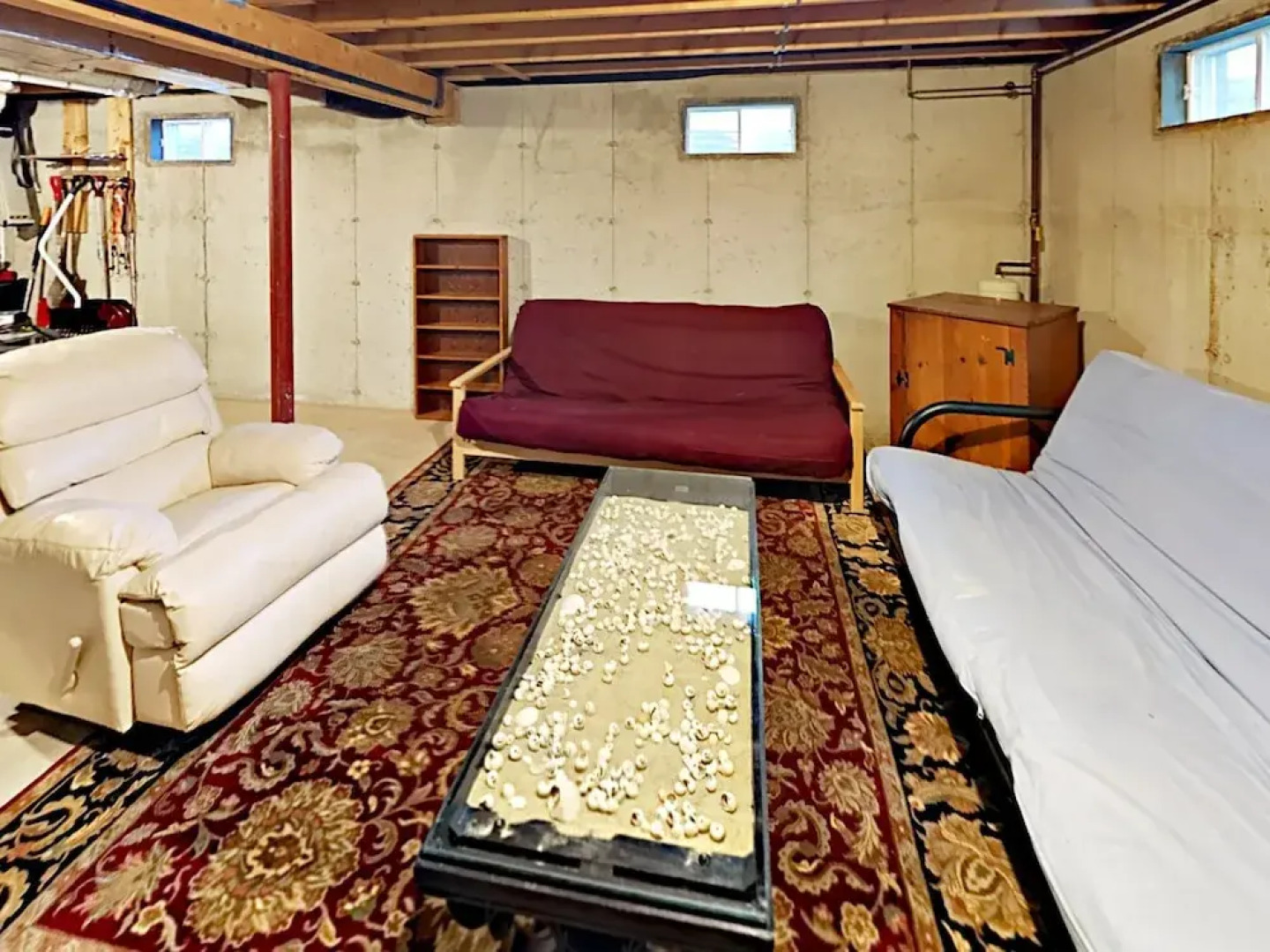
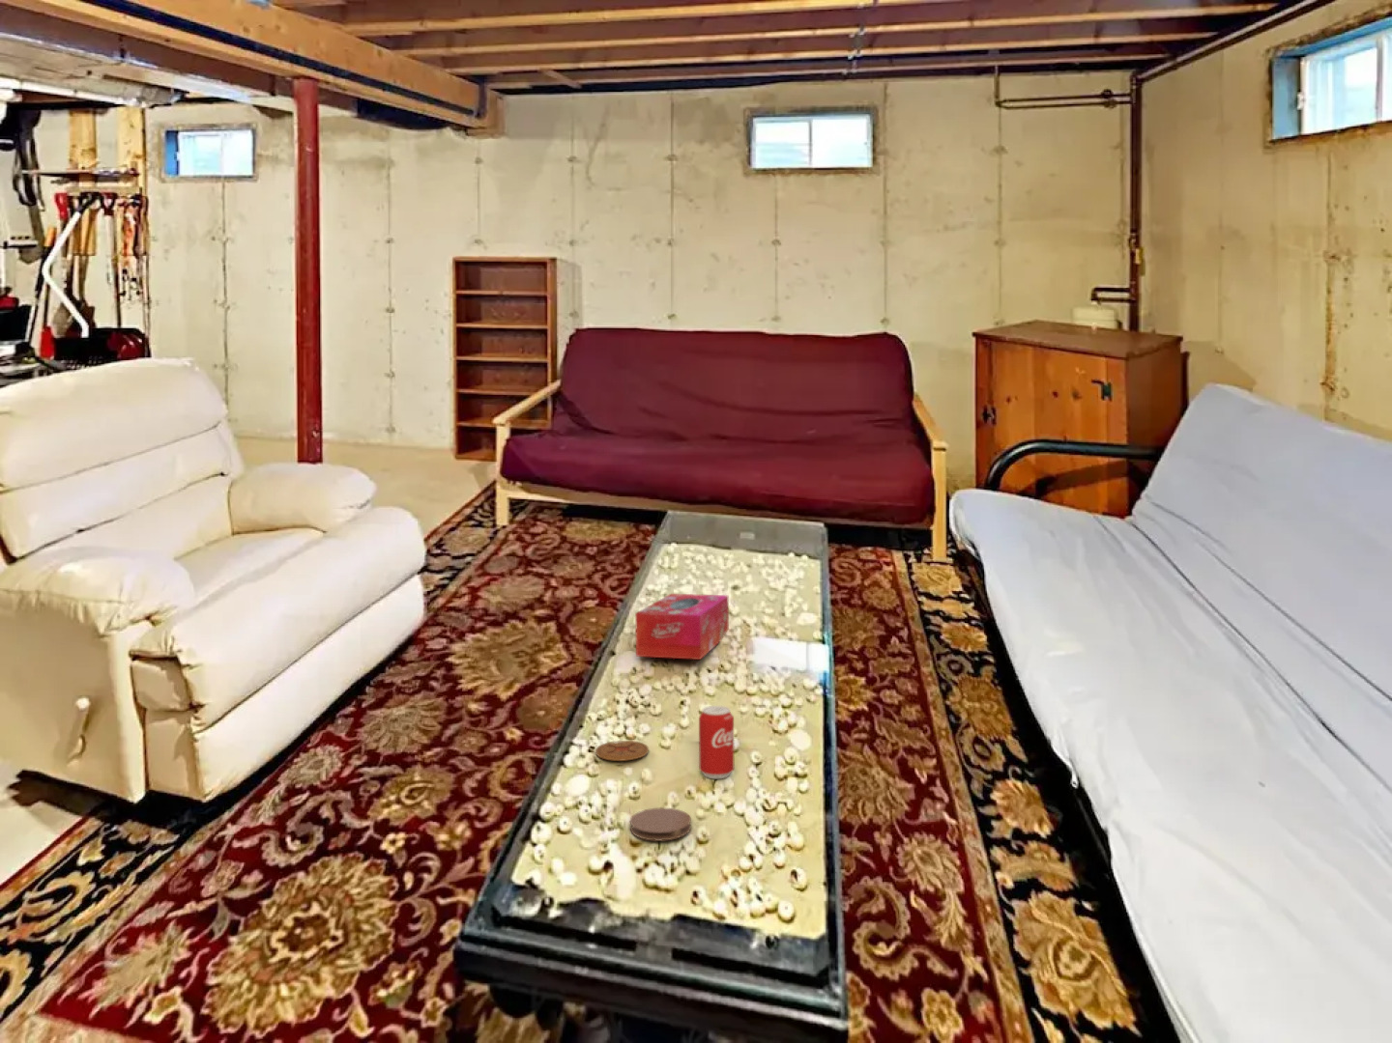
+ coaster (621, 750)
+ beverage can (717, 742)
+ tissue box (684, 623)
+ coaster (660, 823)
